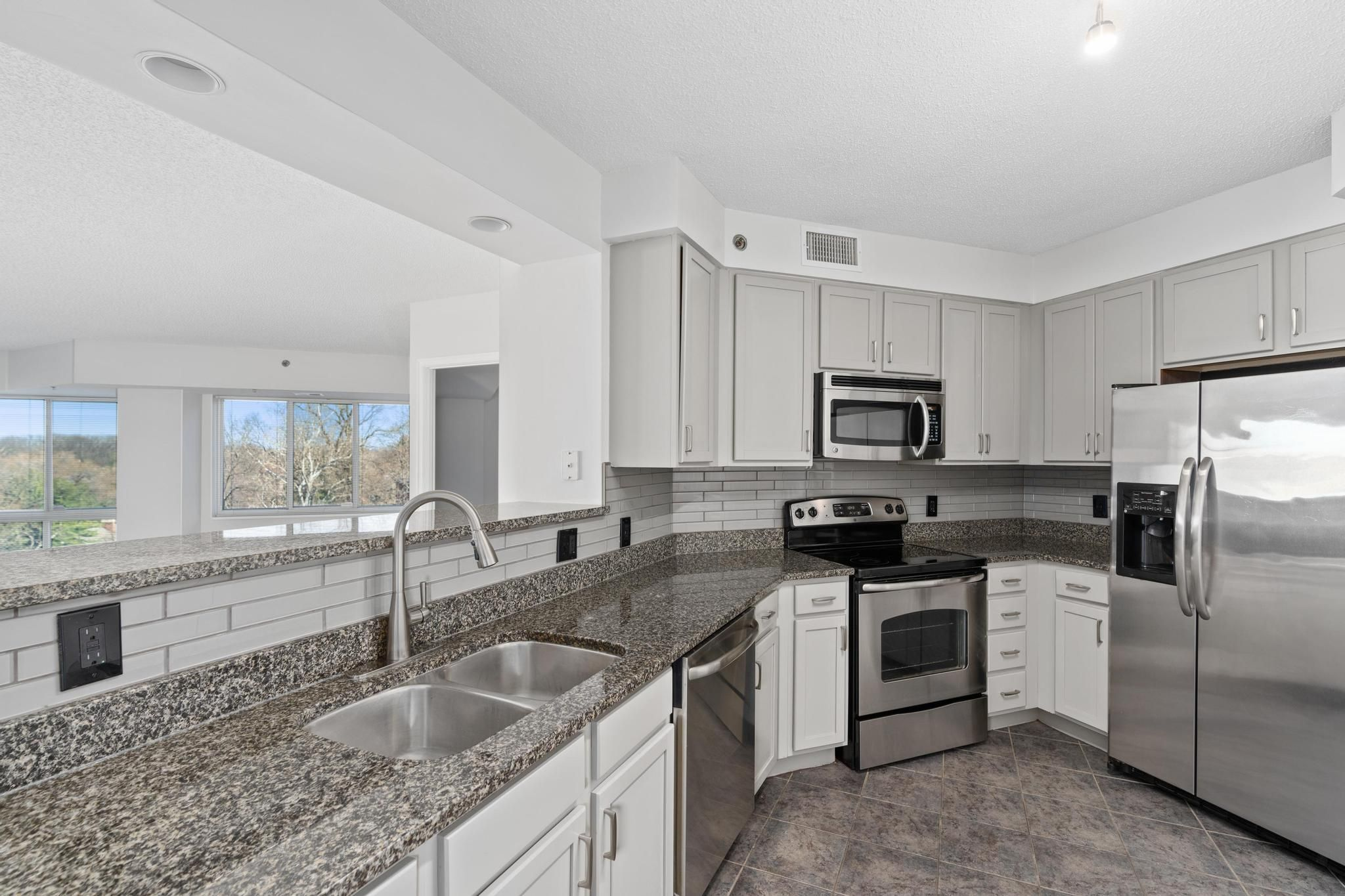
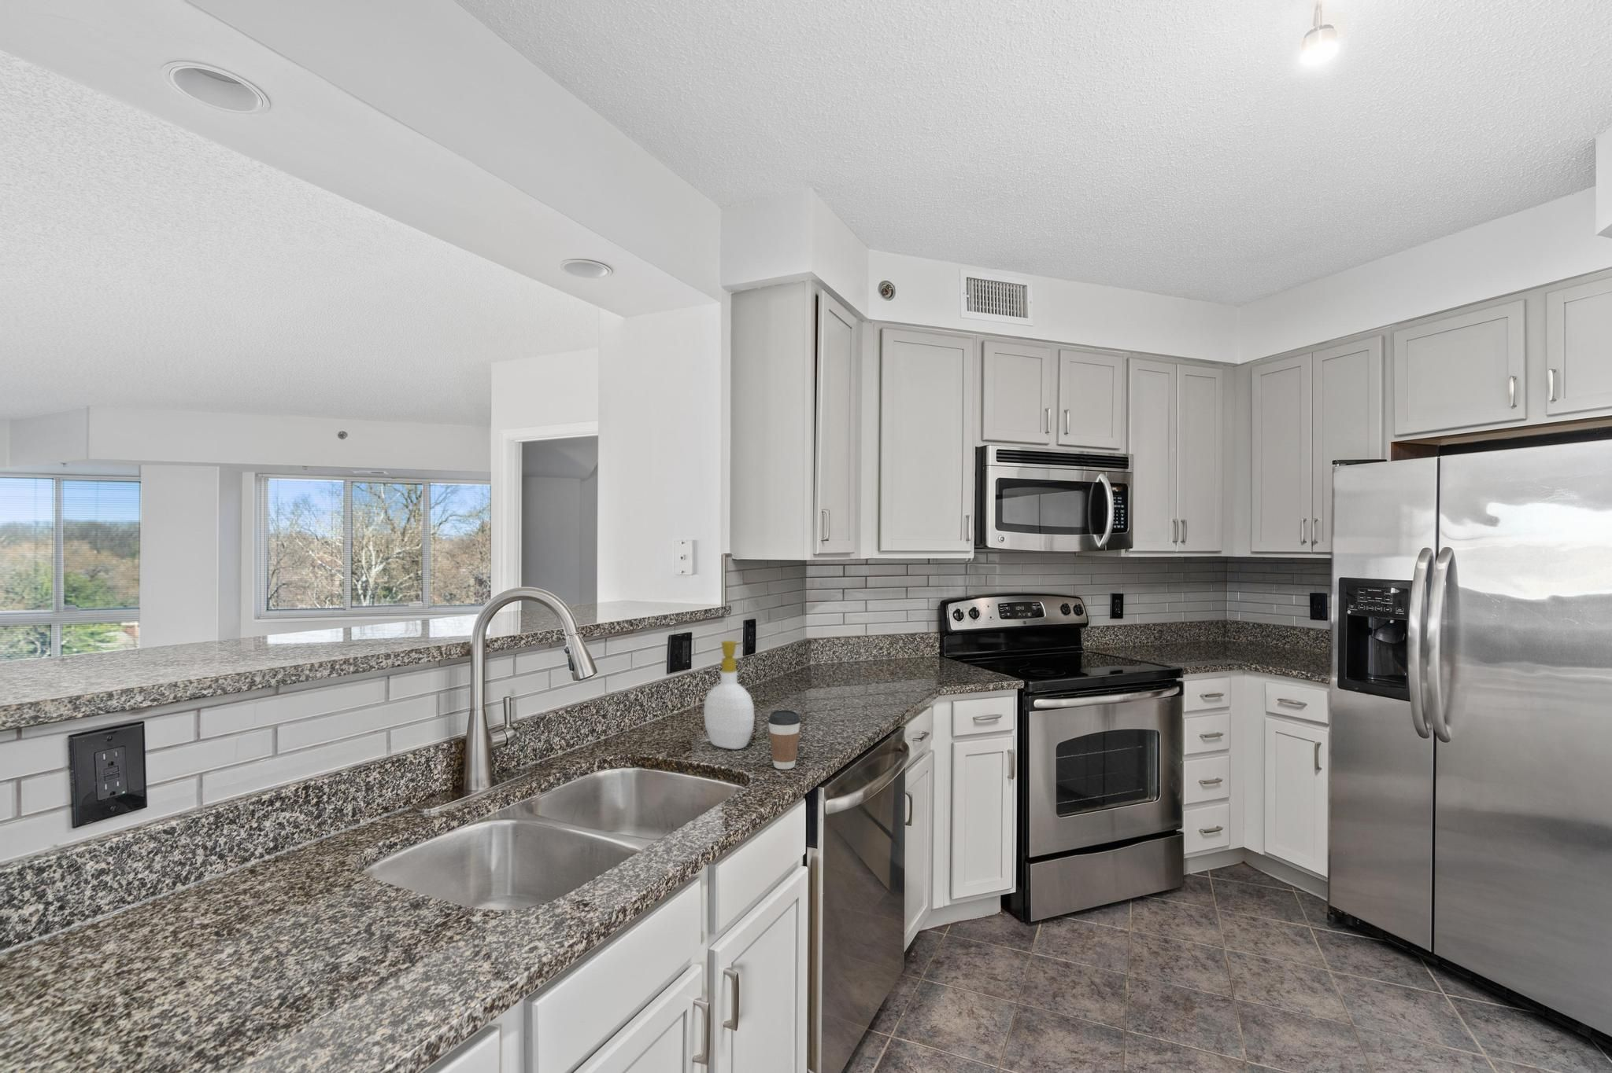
+ soap bottle (730, 693)
+ coffee cup (784, 740)
